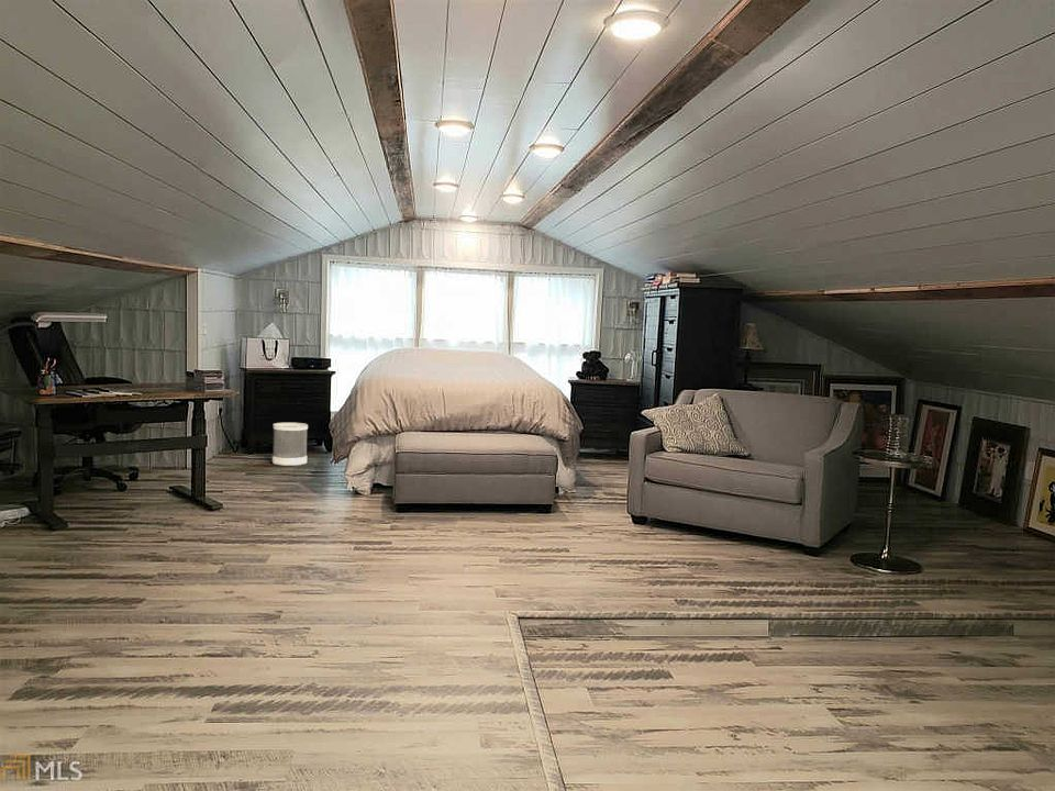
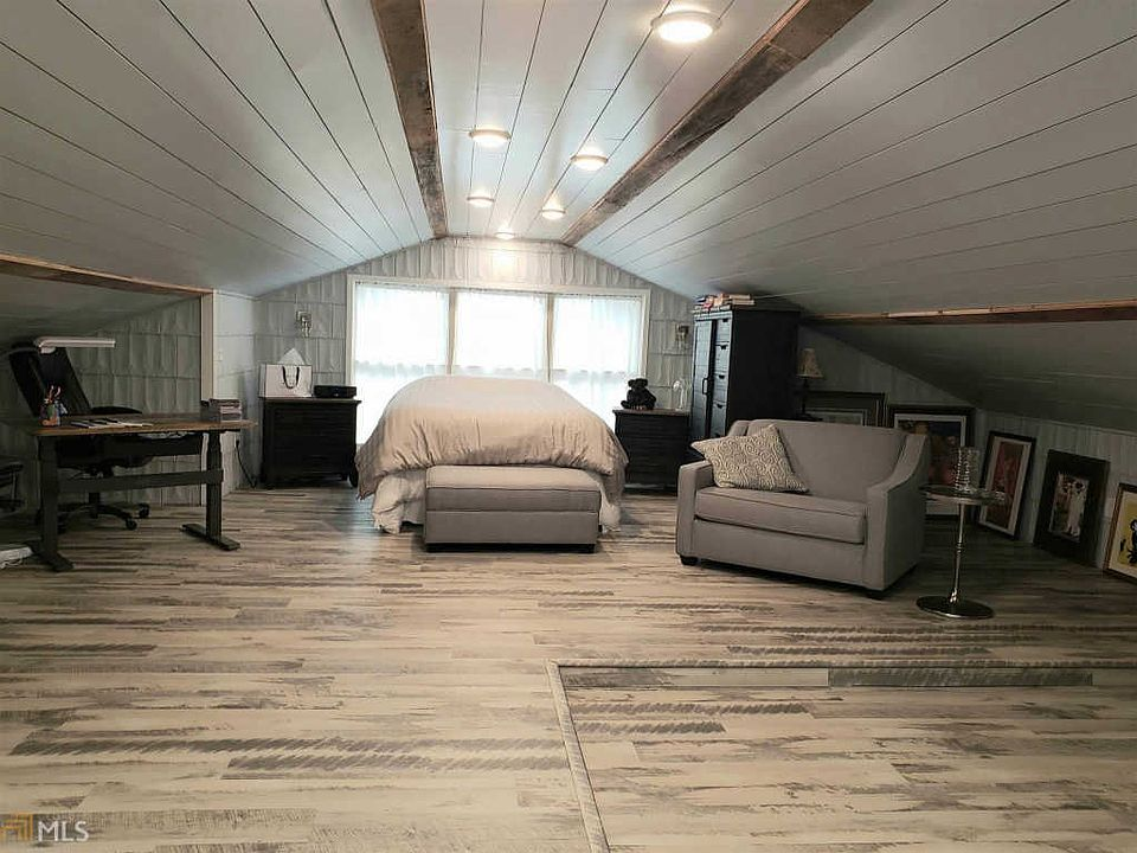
- wastebasket (289, 443)
